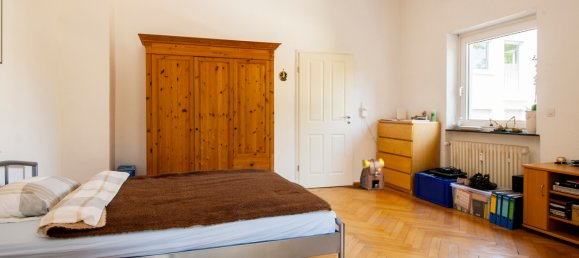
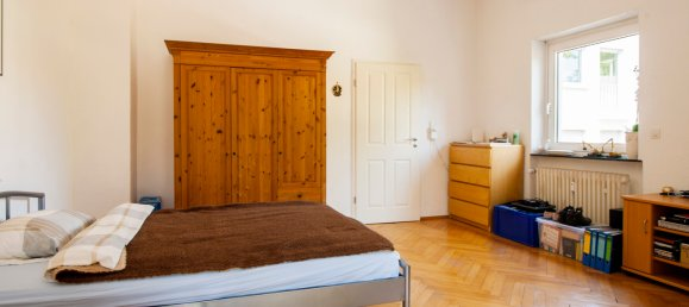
- backpack (370, 172)
